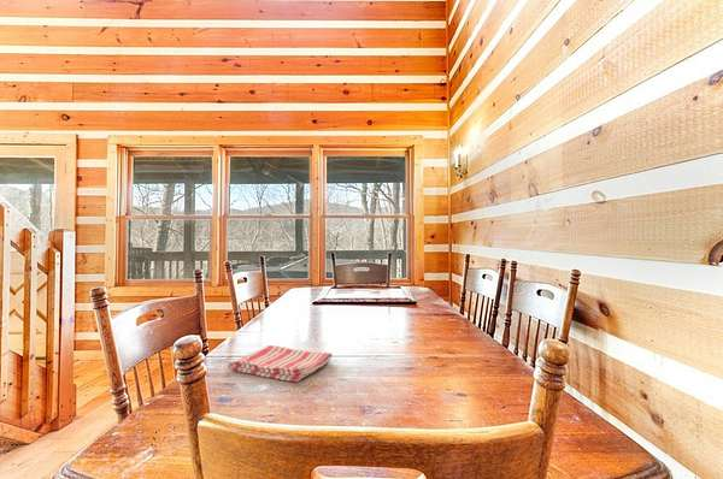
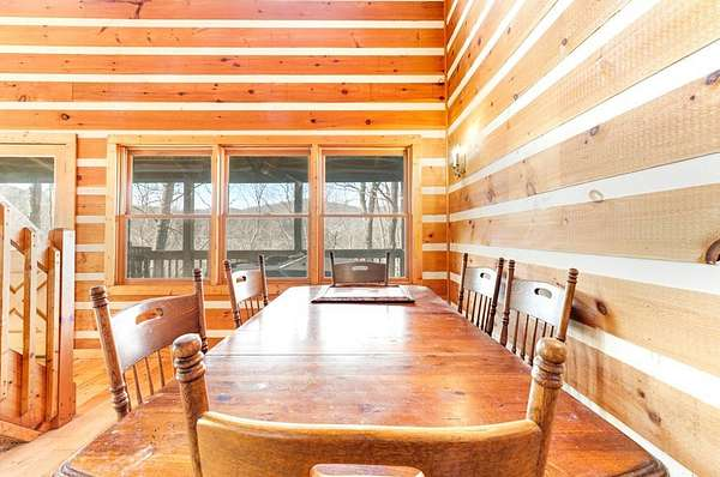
- dish towel (281, 359)
